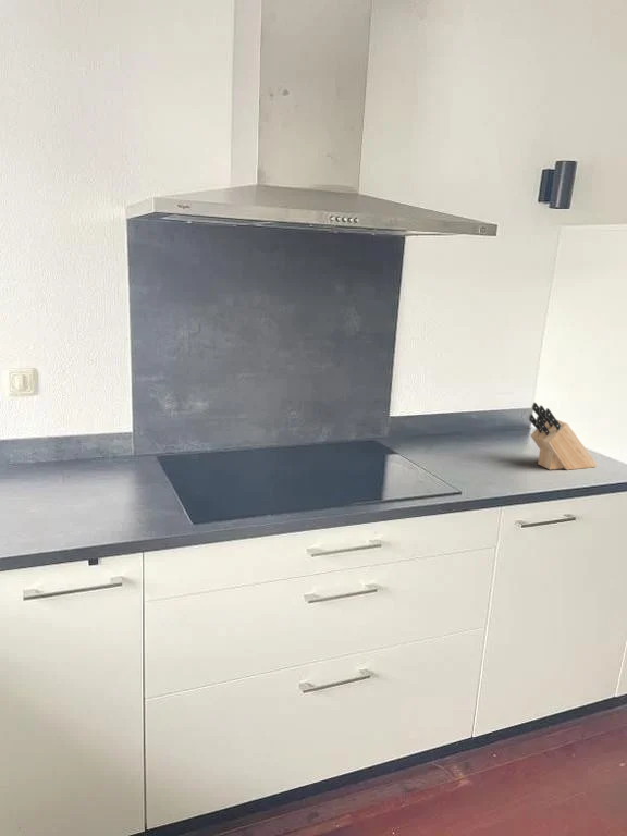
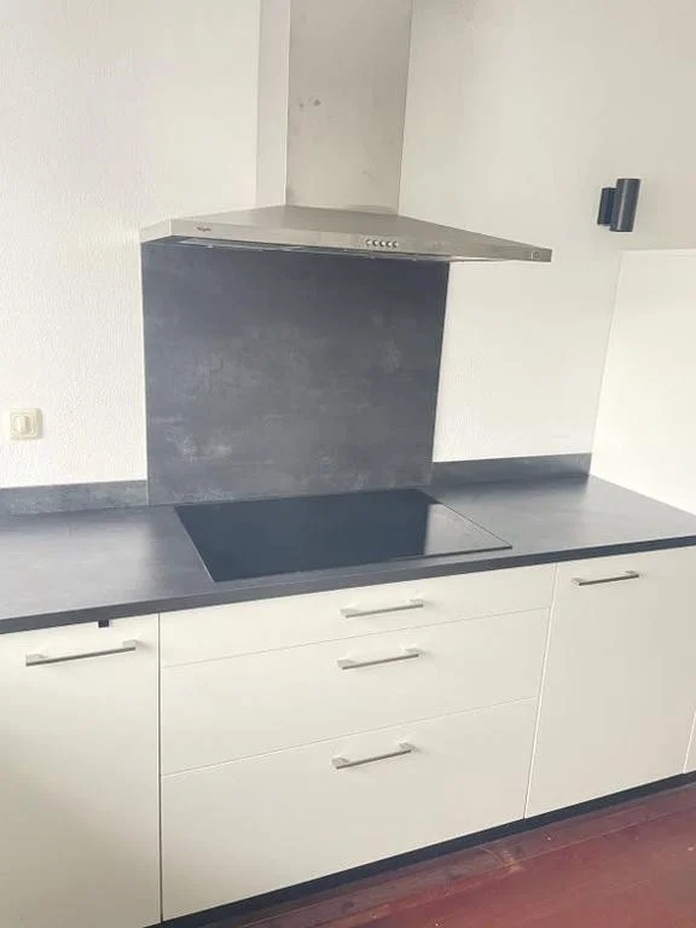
- knife block (562, 434)
